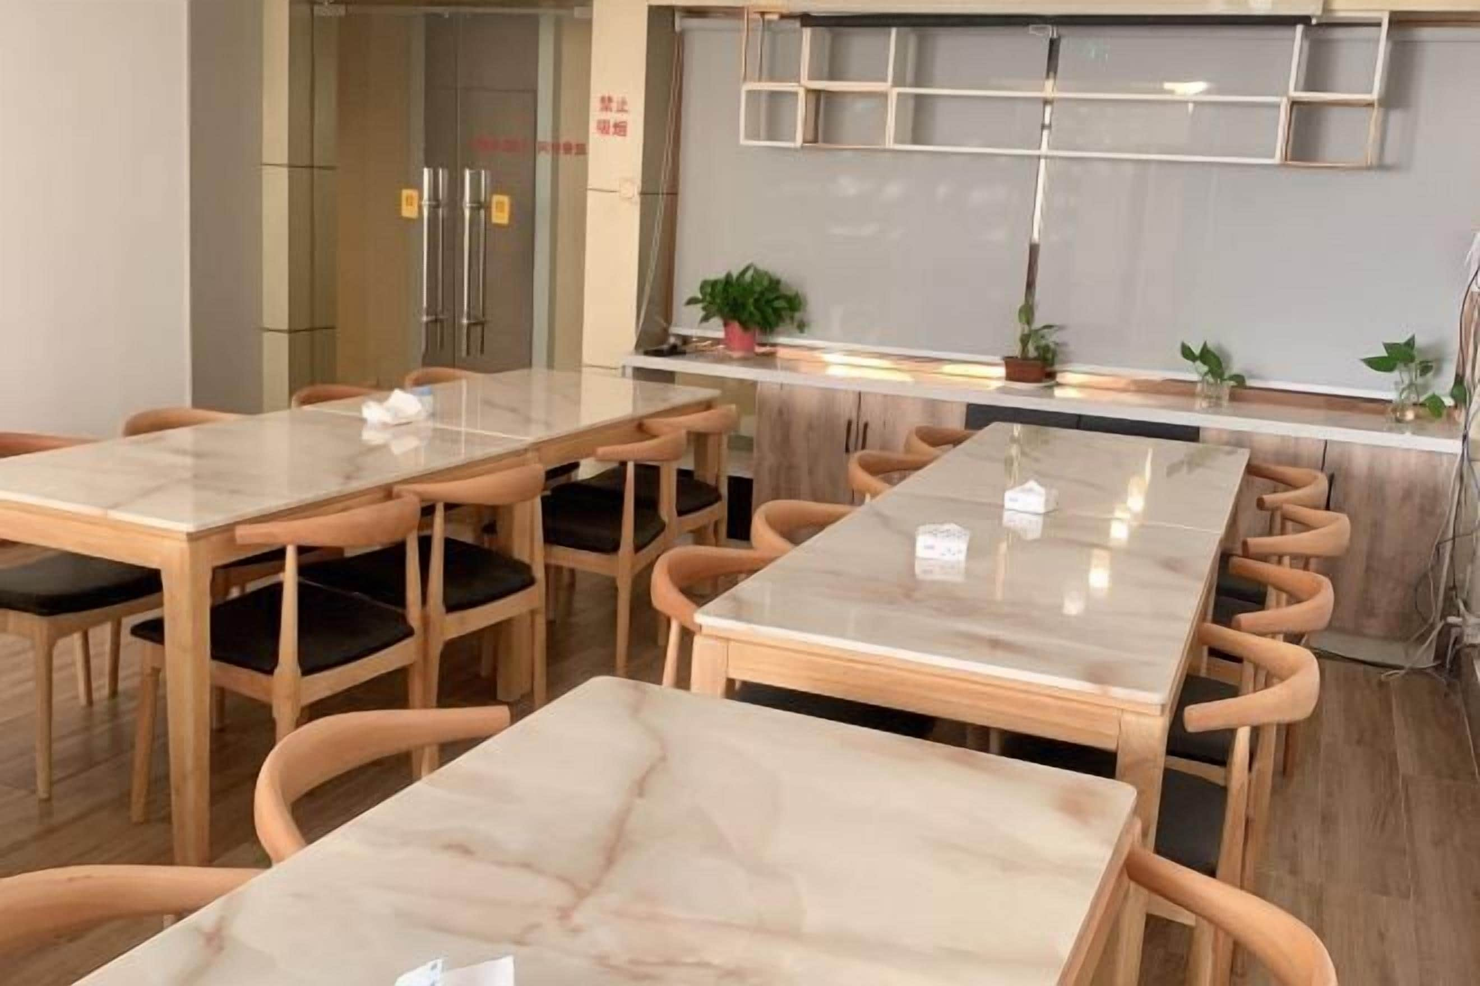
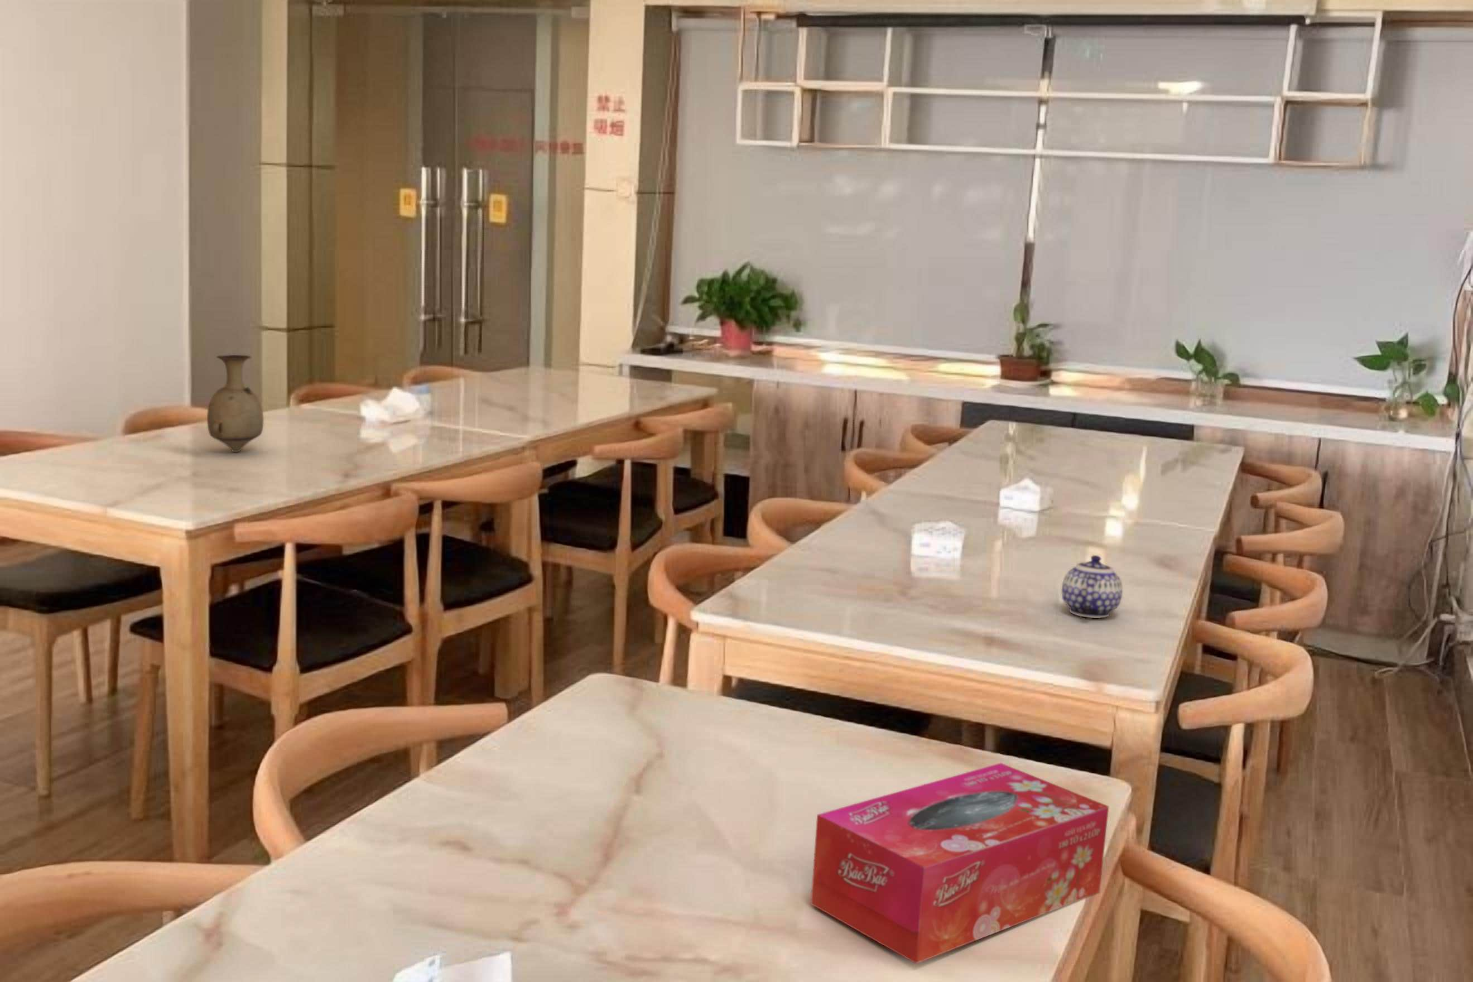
+ vase (236, 404)
+ teapot (1093, 584)
+ tissue box (962, 854)
